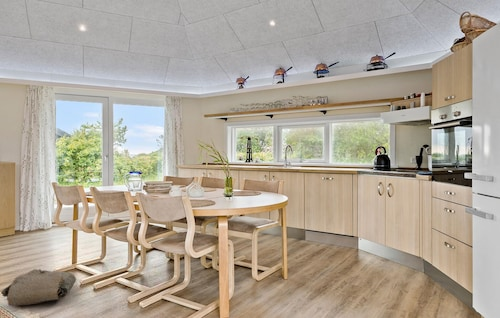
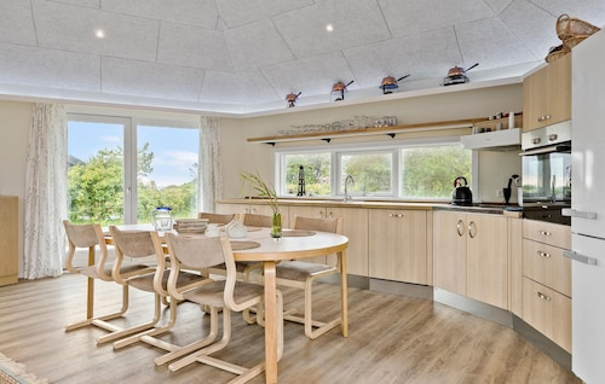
- bag (45, 282)
